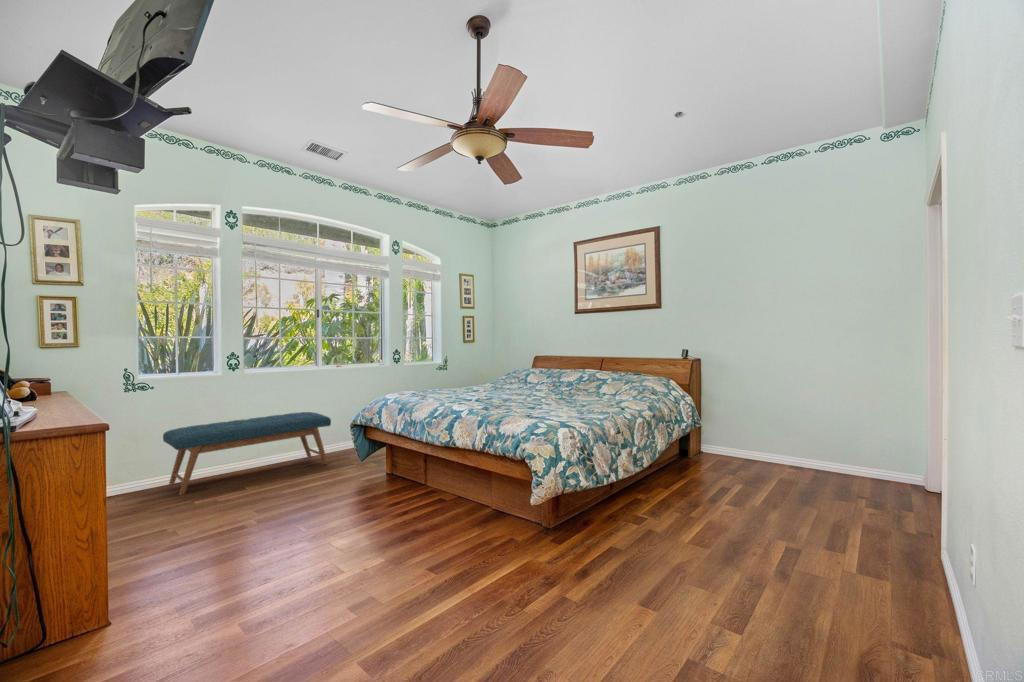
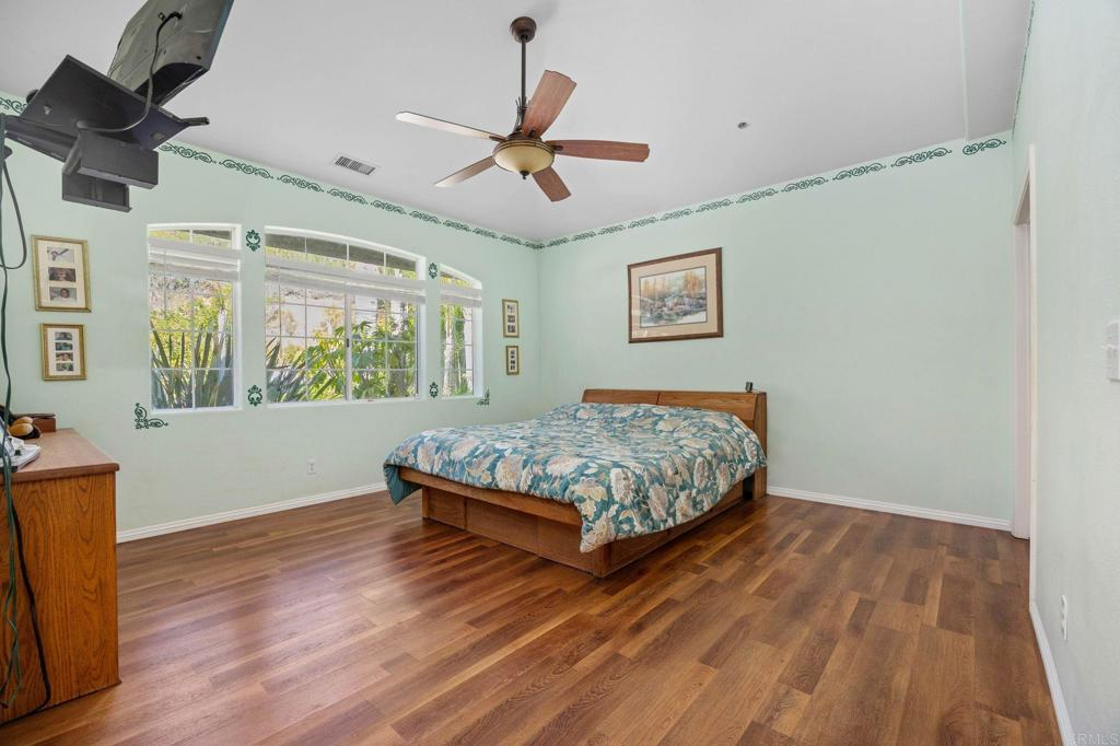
- bench (253, 444)
